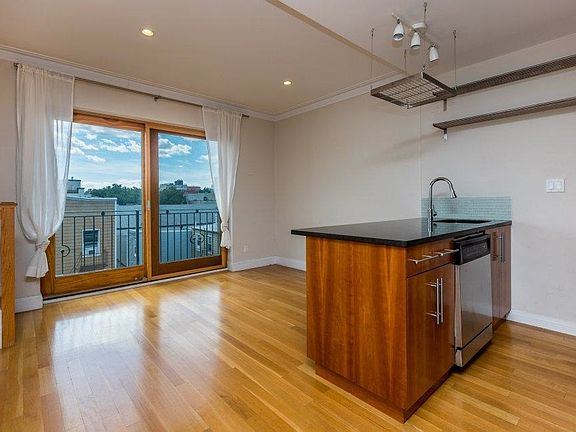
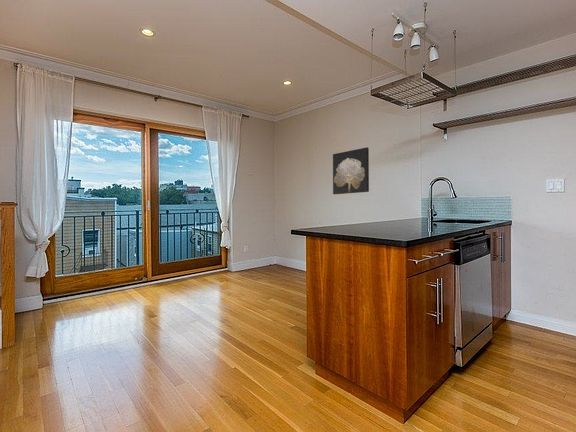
+ wall art (350, 172)
